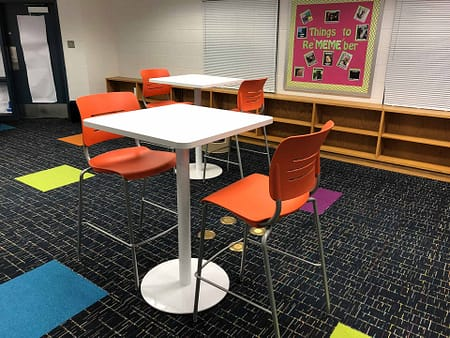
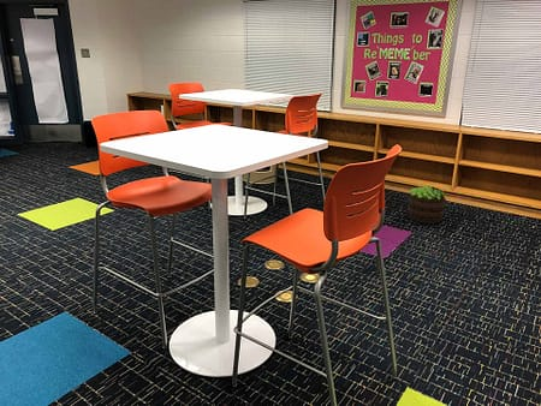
+ potted plant (427, 202)
